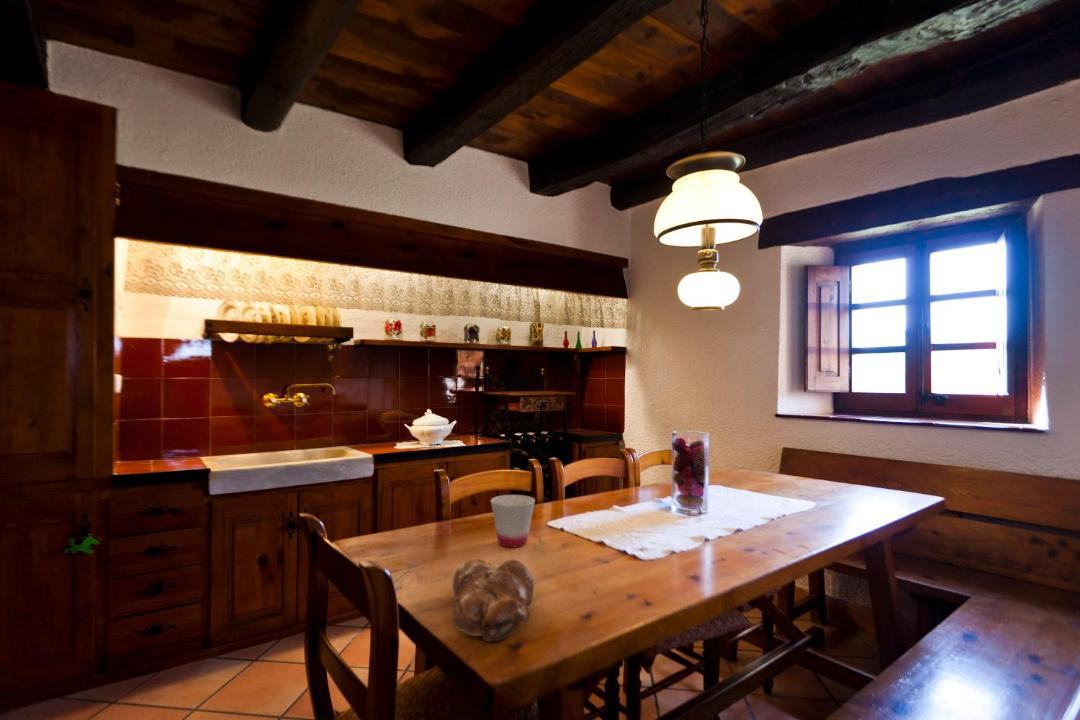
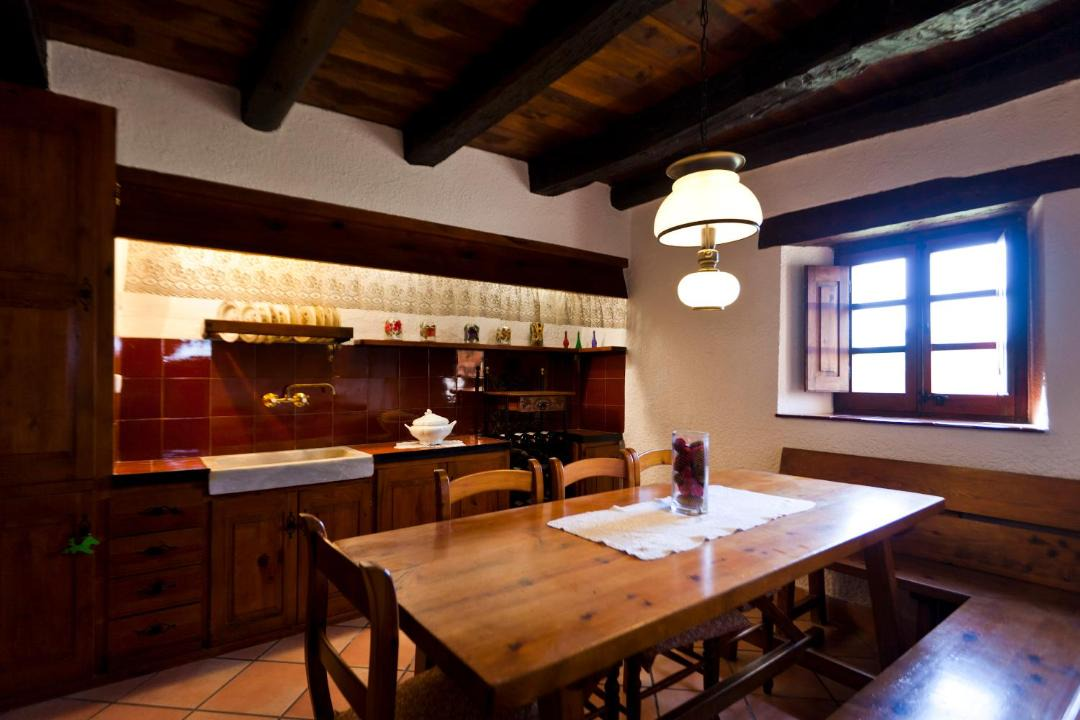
- cup (512, 521)
- bread loaf (491, 589)
